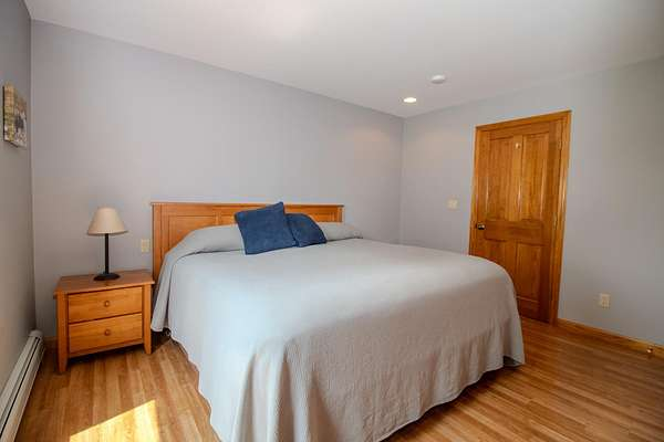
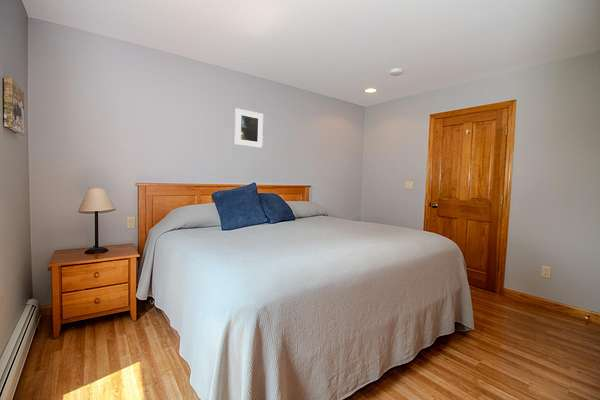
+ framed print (249, 128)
